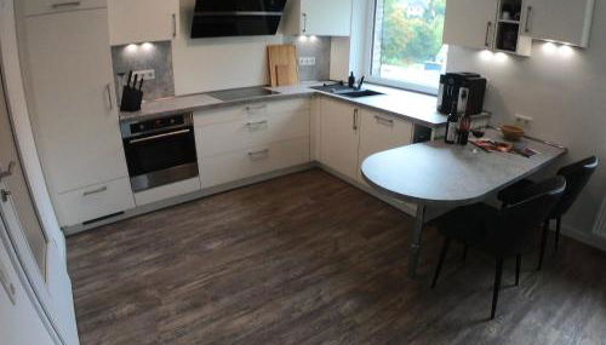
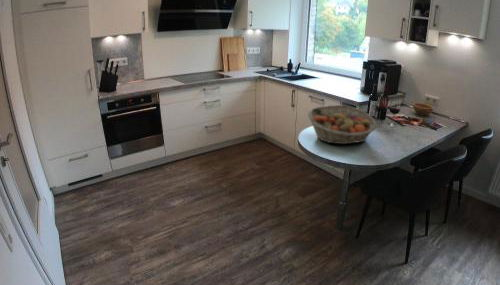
+ fruit basket (341, 124)
